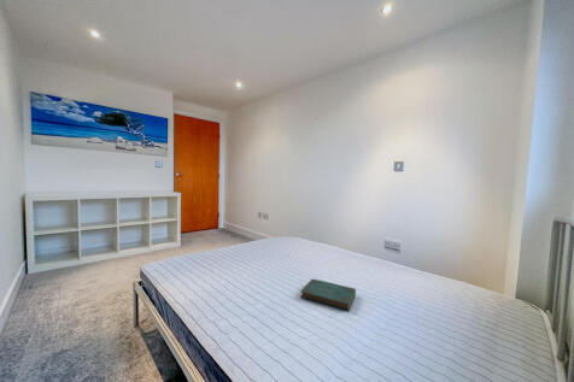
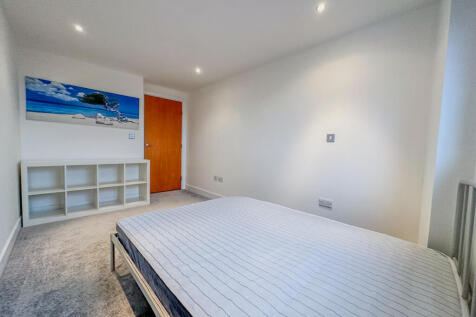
- book (328, 292)
